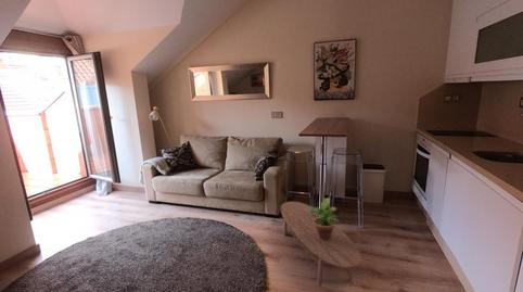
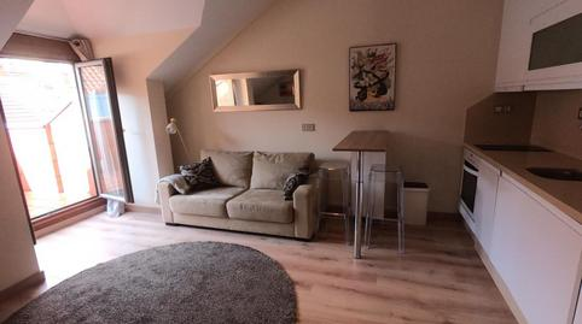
- potted plant (323, 220)
- coffee table (312, 240)
